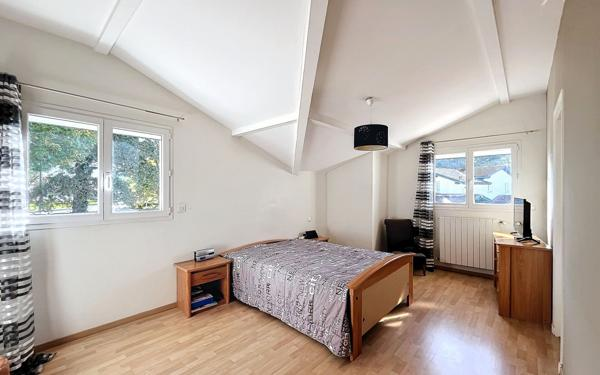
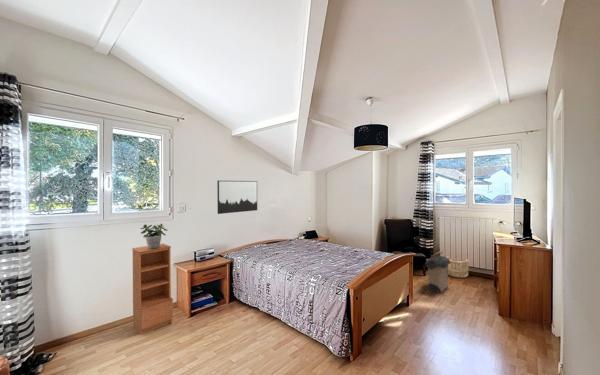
+ wooden bucket (456, 266)
+ potted plant (153, 235)
+ laundry hamper (437, 268)
+ bookcase (152, 286)
+ wall art (238, 196)
